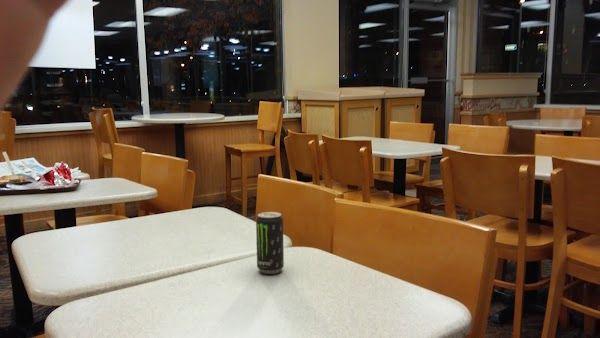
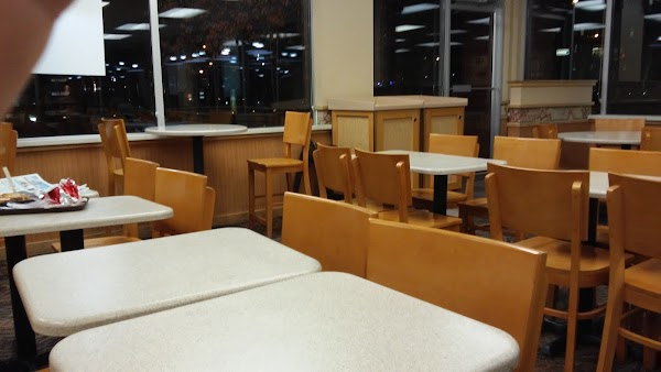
- beverage can (270, 242)
